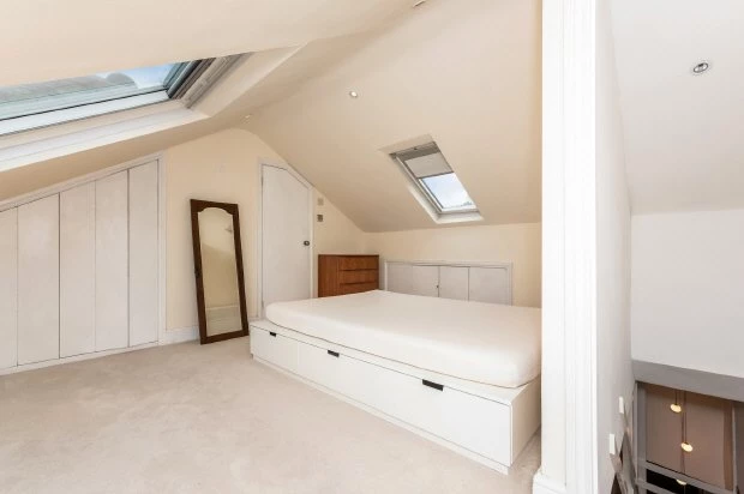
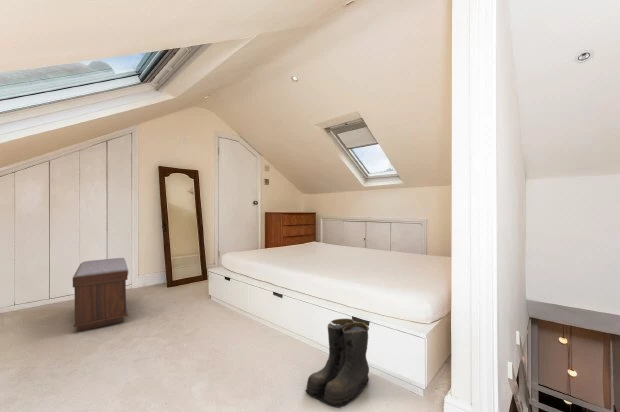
+ boots (339, 357)
+ bench (103, 288)
